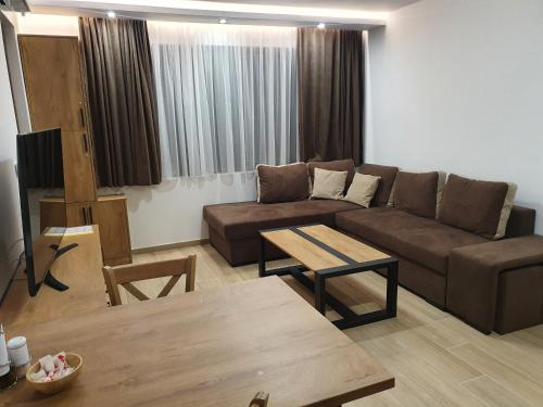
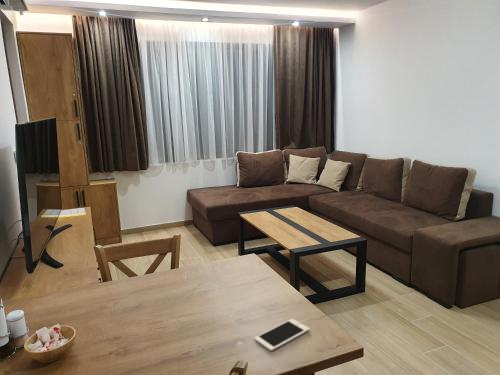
+ cell phone (282, 333)
